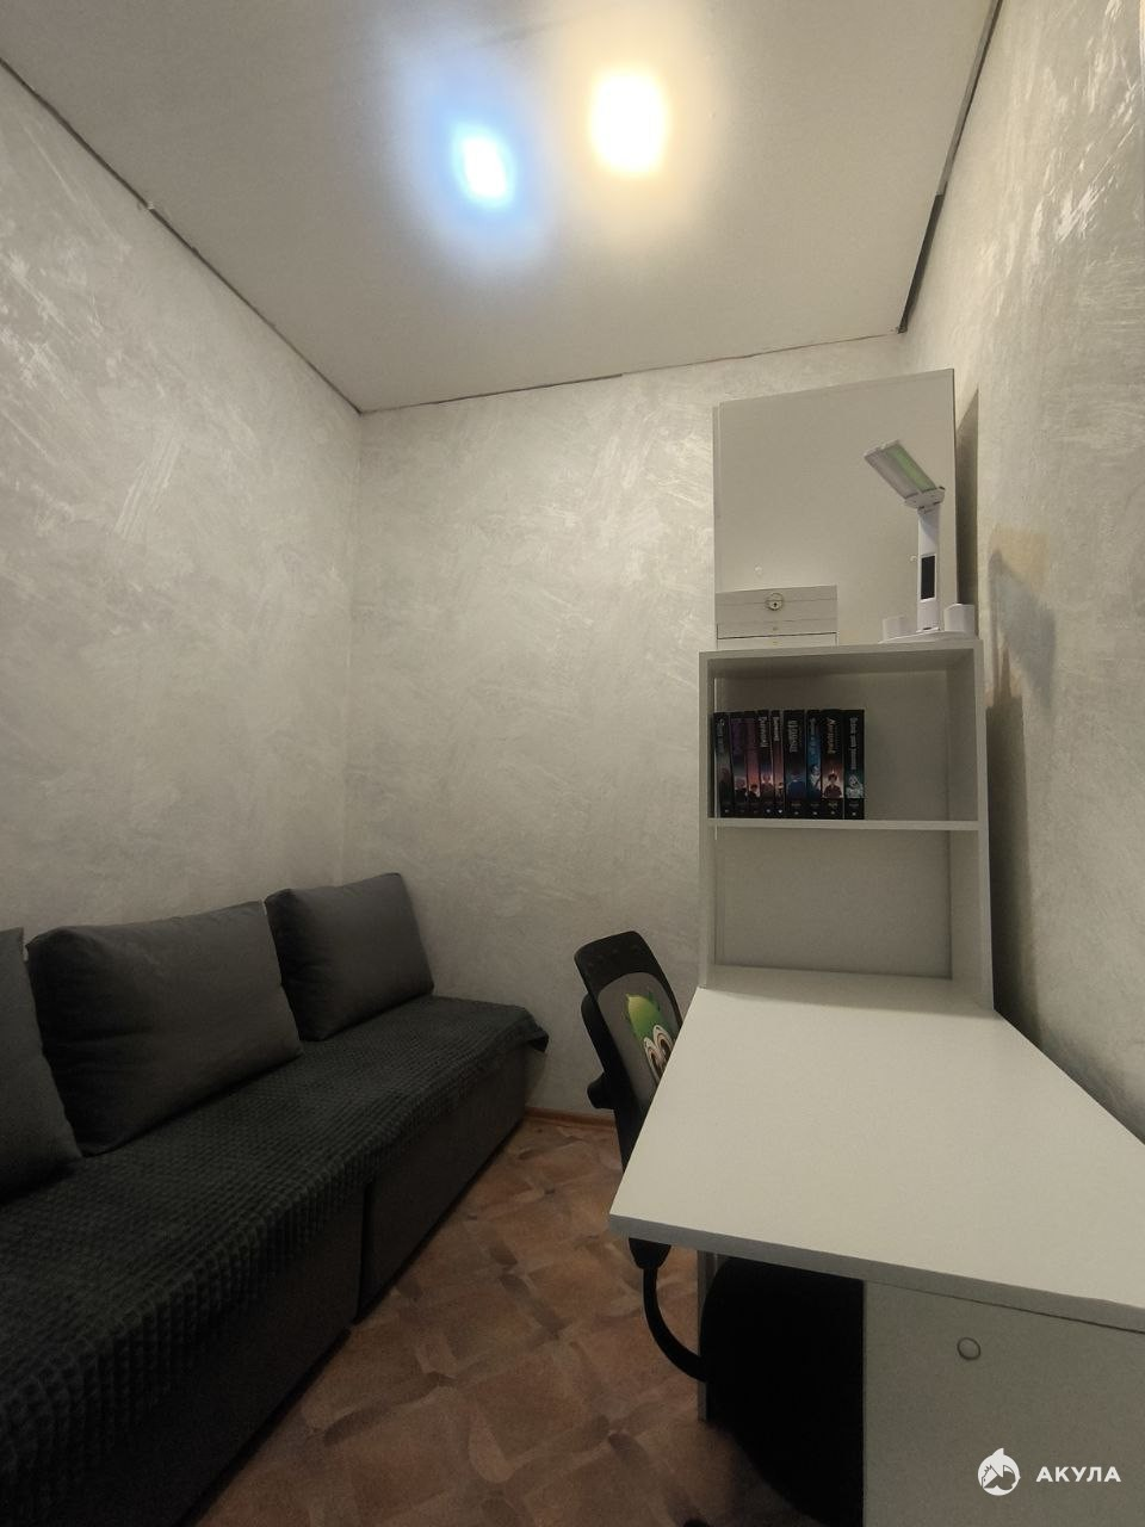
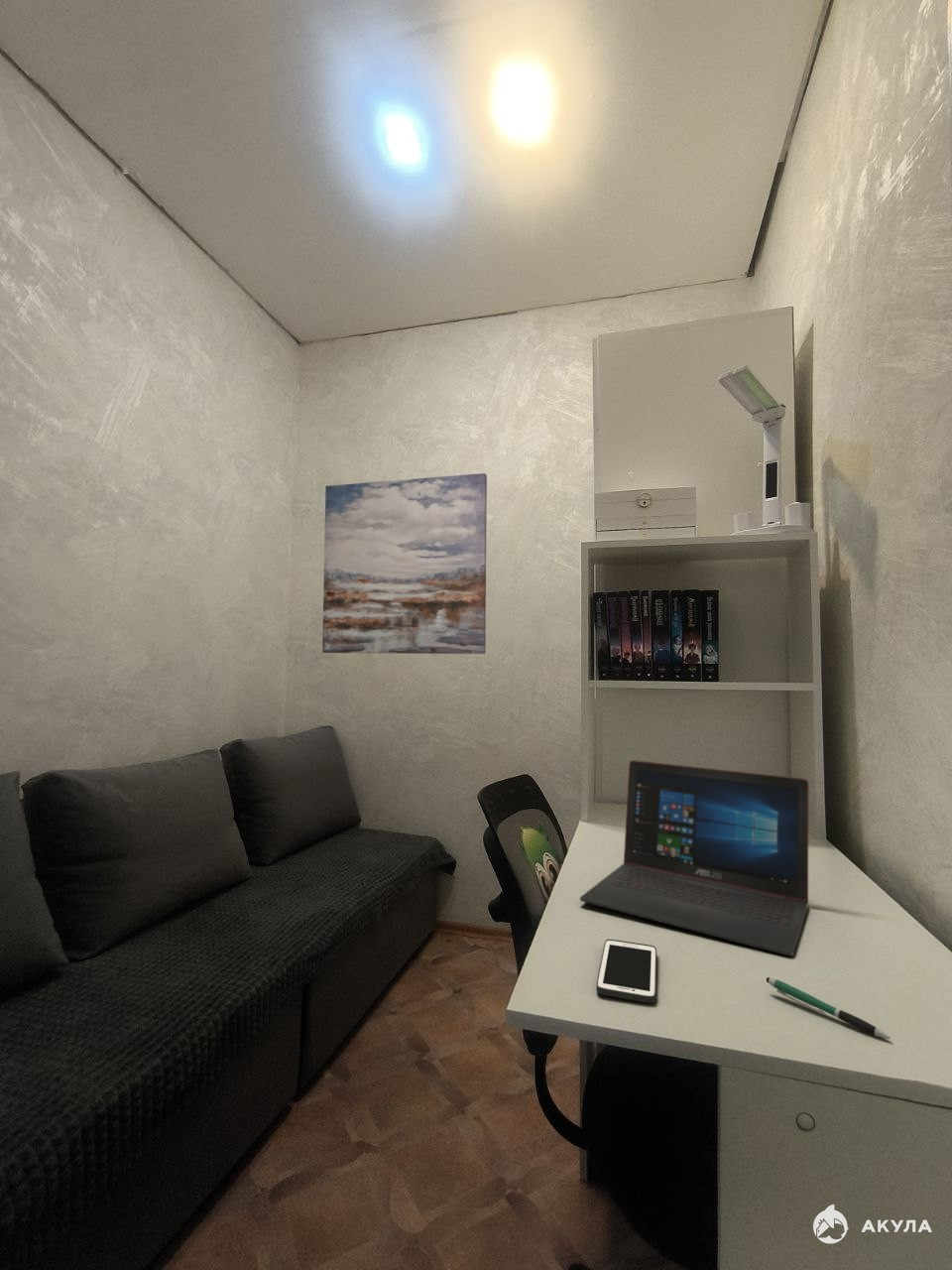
+ pen (823, 1006)
+ laptop (695, 840)
+ wall art (402, 566)
+ cell phone (628, 968)
